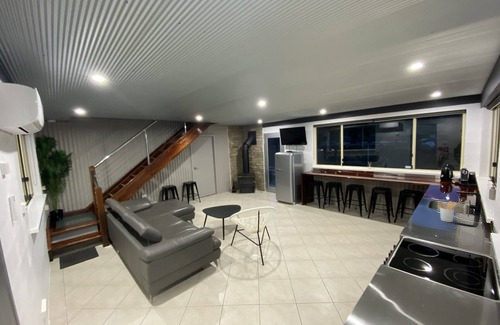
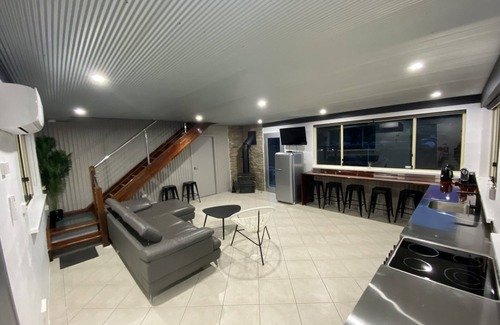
- utensil holder (448, 210)
